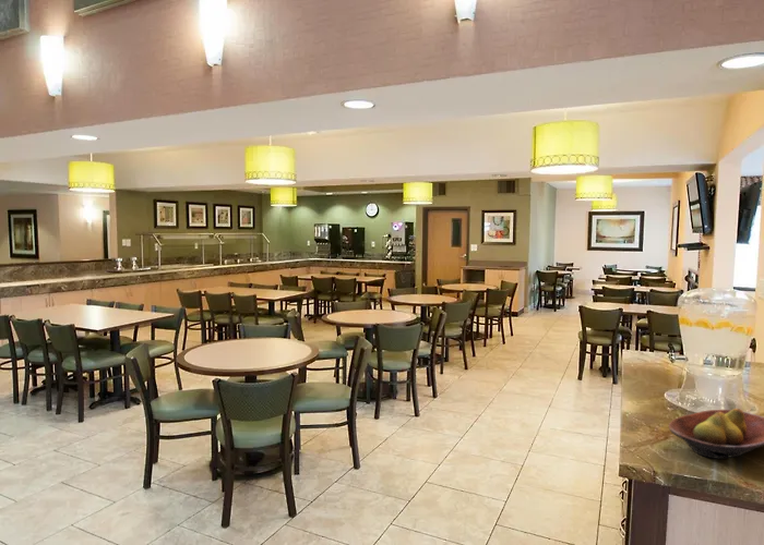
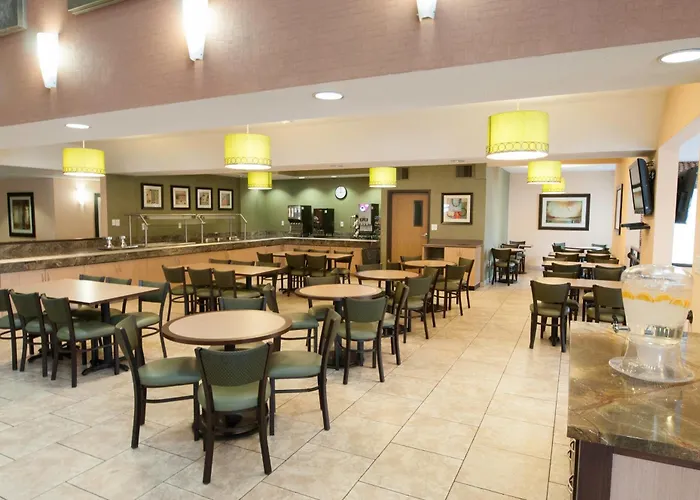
- fruit bowl (724, 427)
